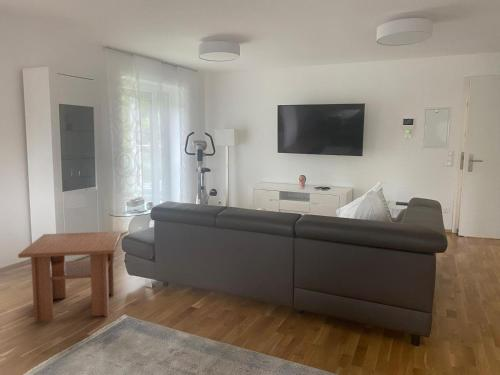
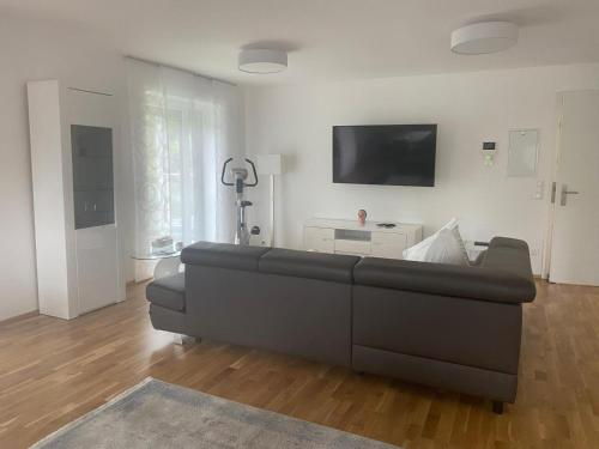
- coffee table (77, 274)
